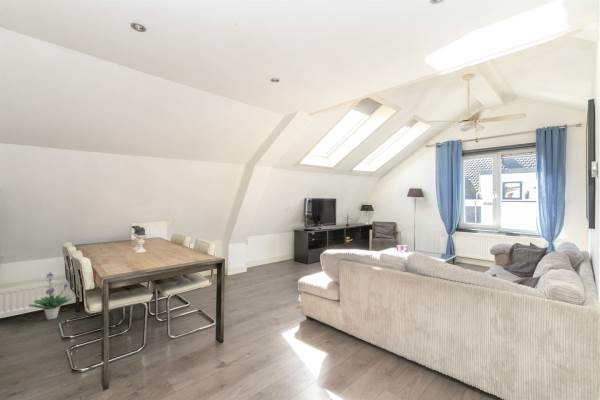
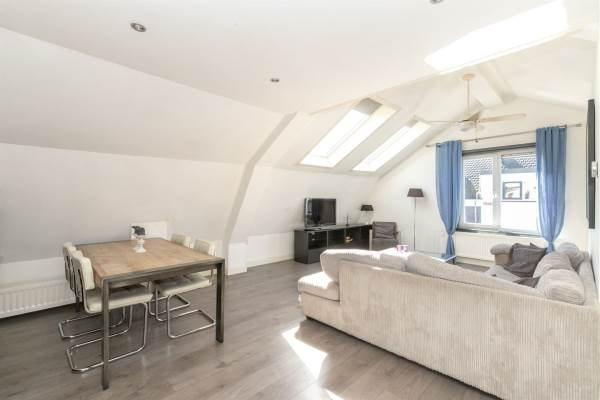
- potted plant (51, 295)
